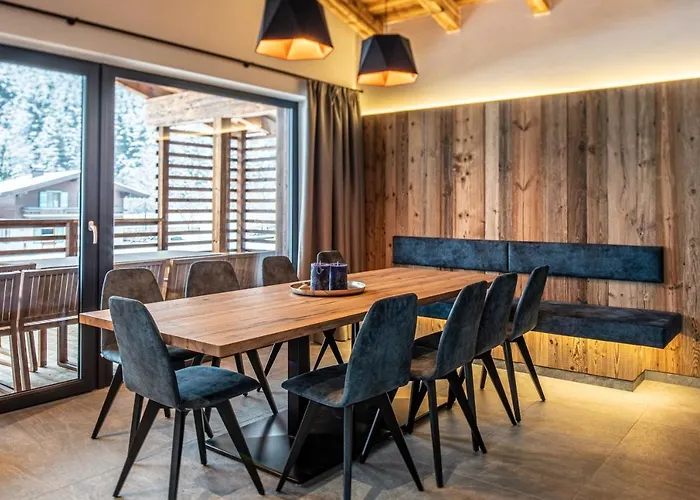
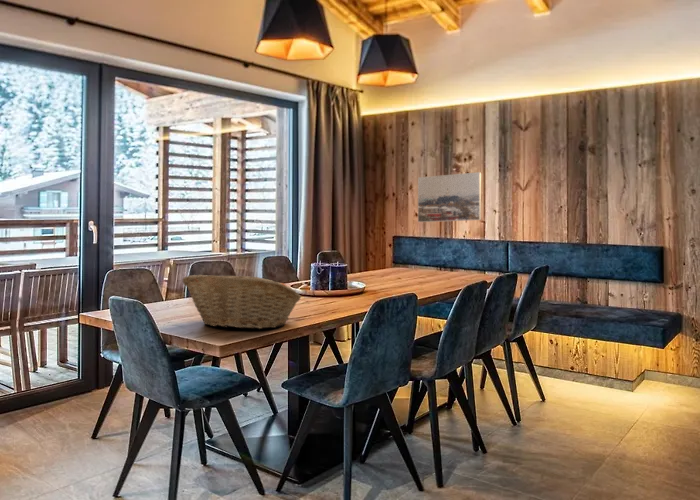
+ fruit basket (241, 299)
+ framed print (448, 198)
